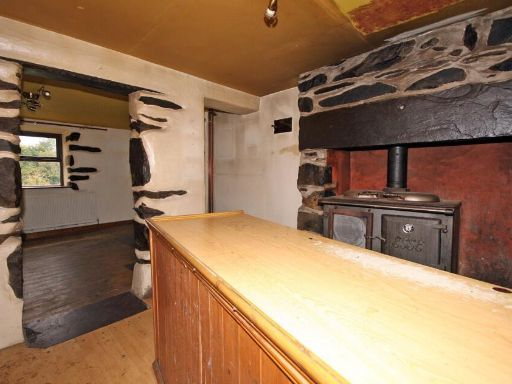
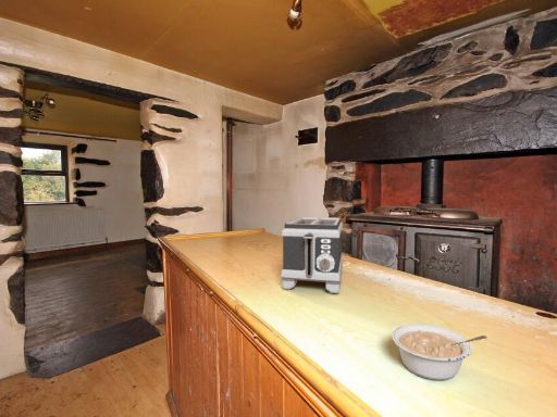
+ toaster (314, 250)
+ legume (431, 349)
